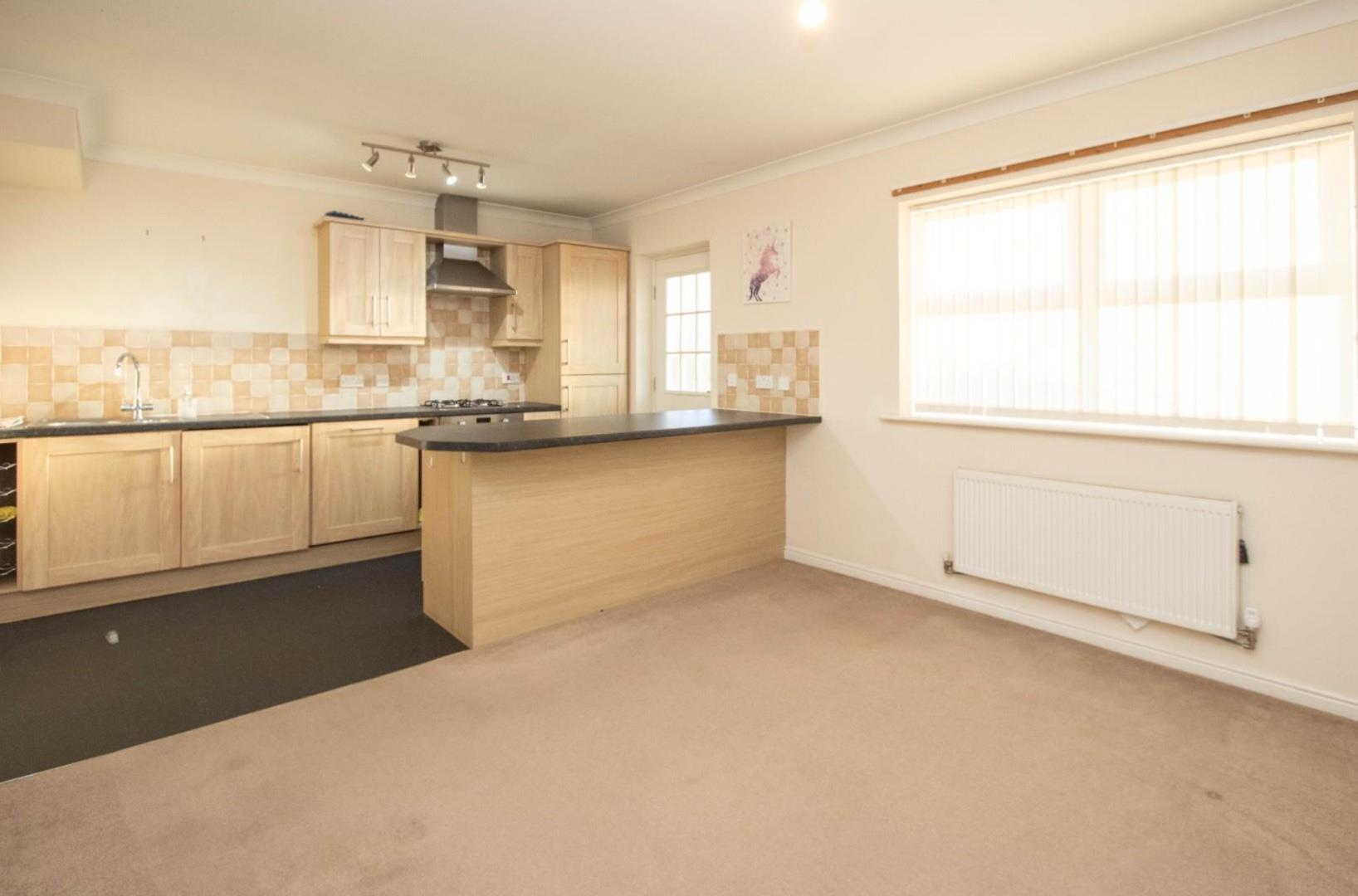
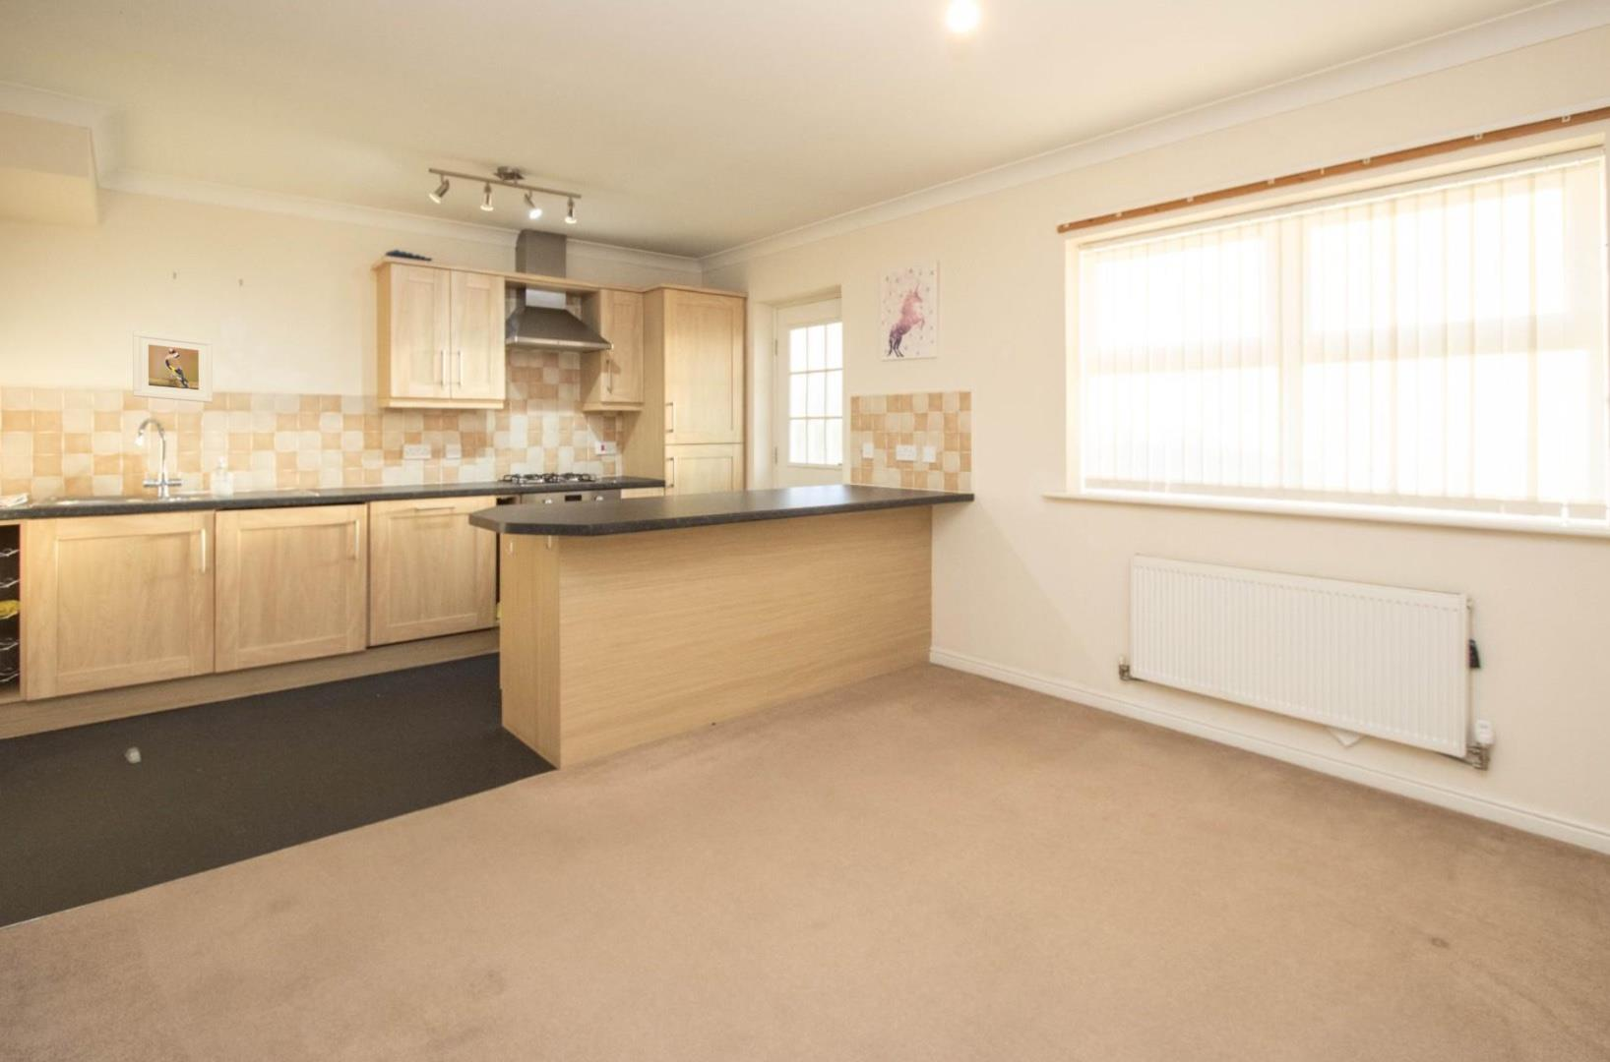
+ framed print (173, 366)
